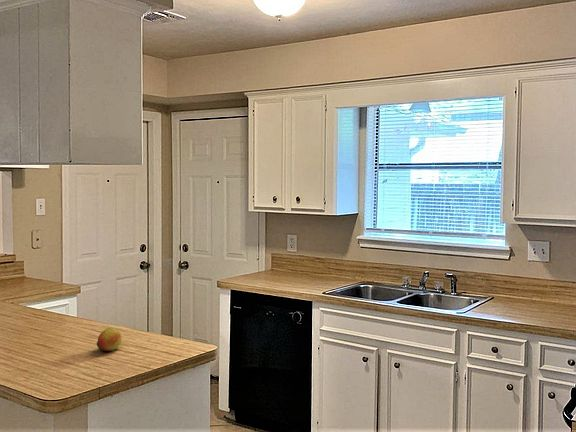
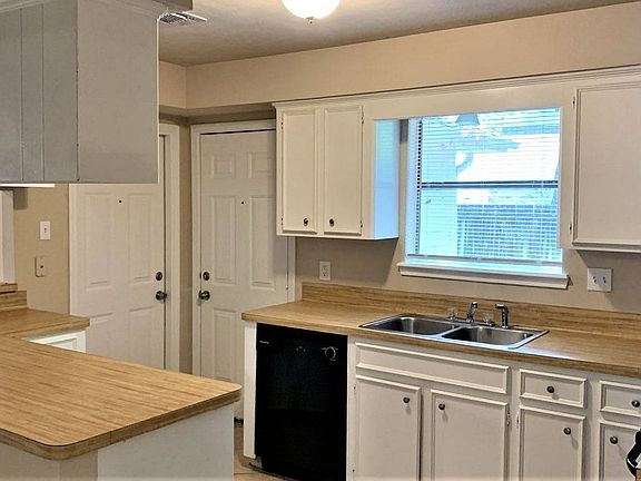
- fruit (109, 339)
